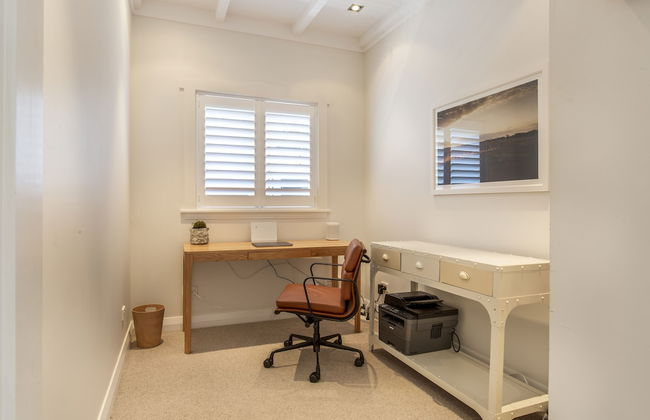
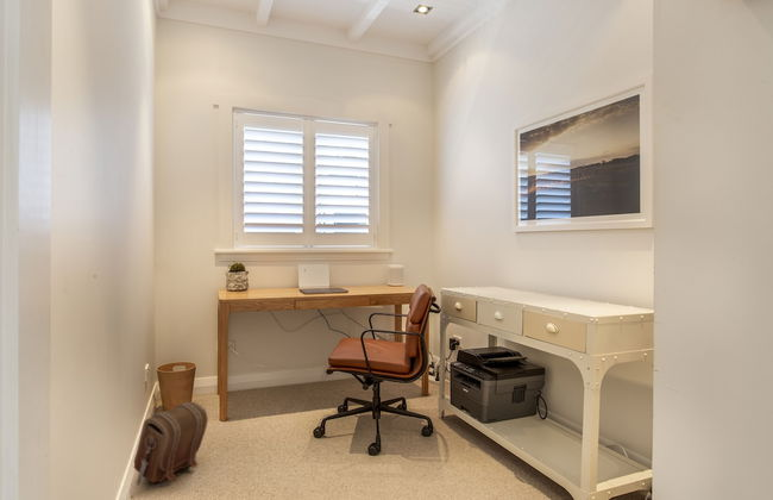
+ pouch (171, 440)
